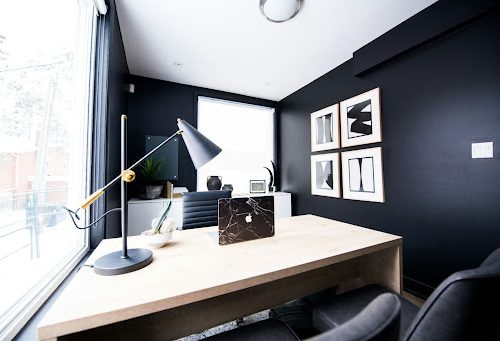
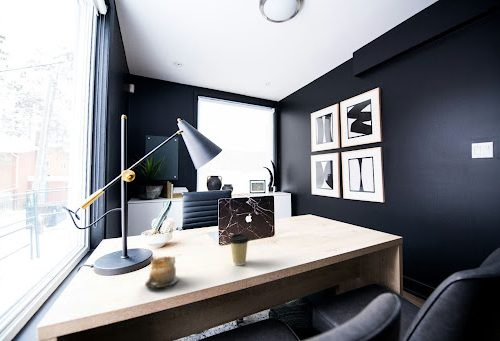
+ coffee cup (239, 249)
+ jar (162, 270)
